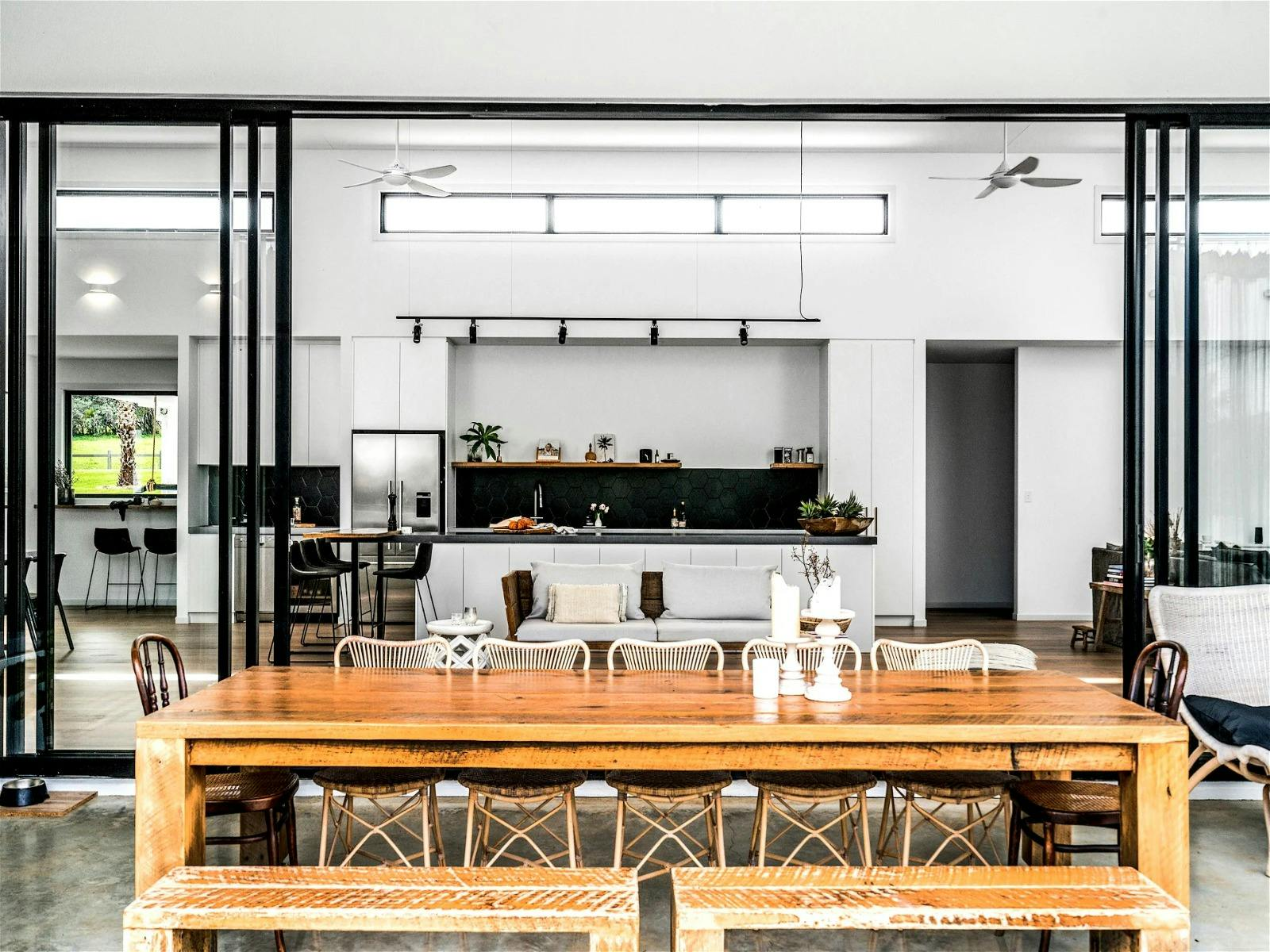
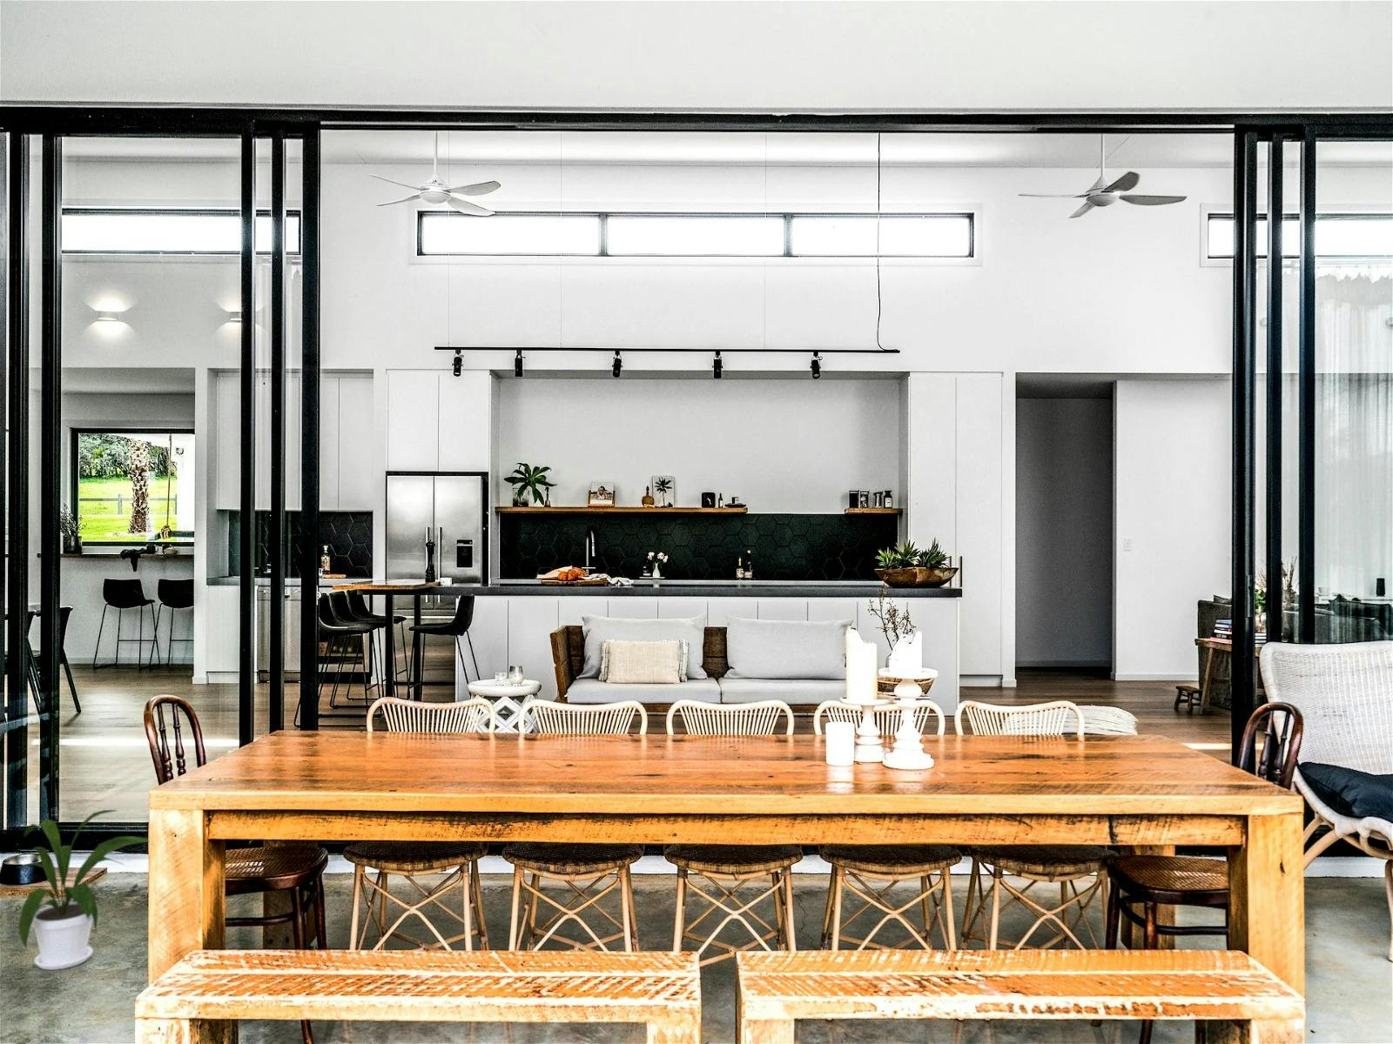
+ house plant (69, 886)
